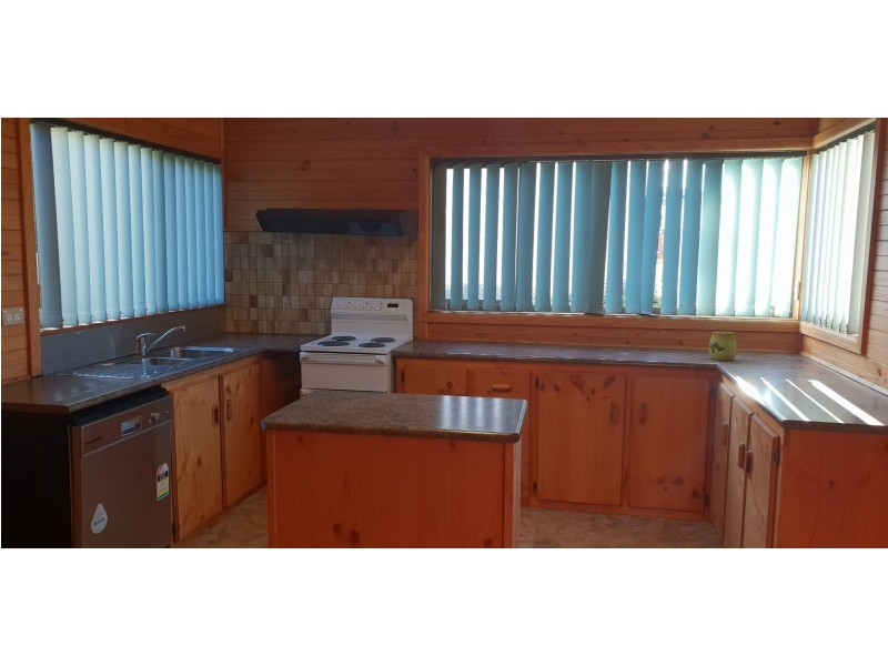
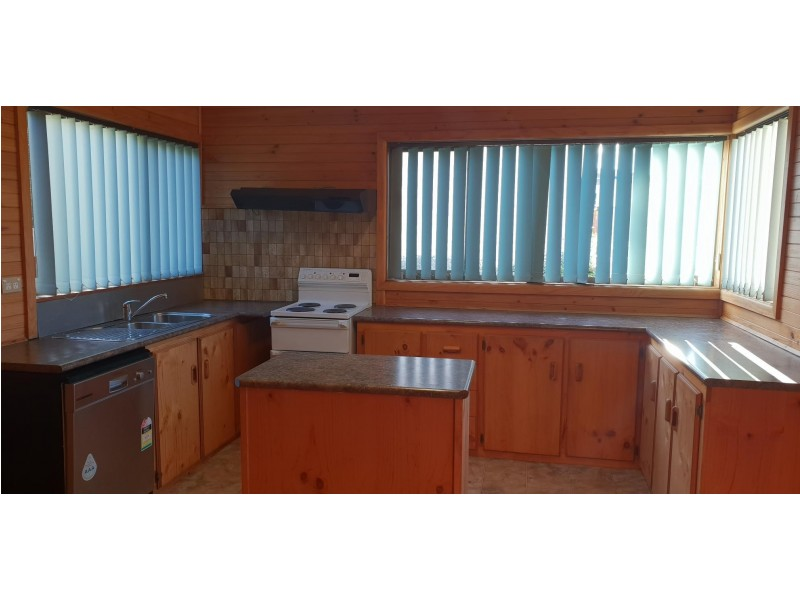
- jar (723, 342)
